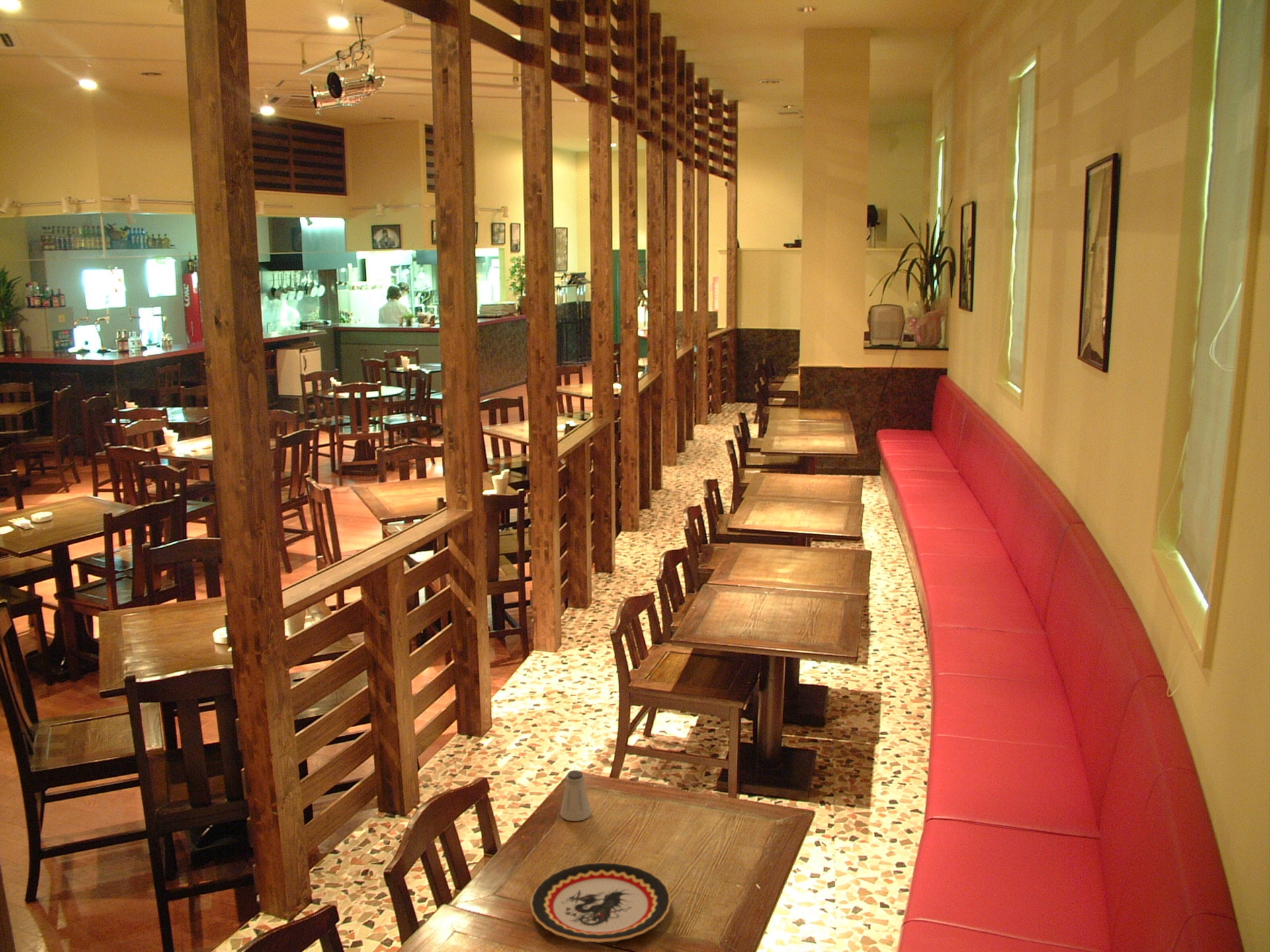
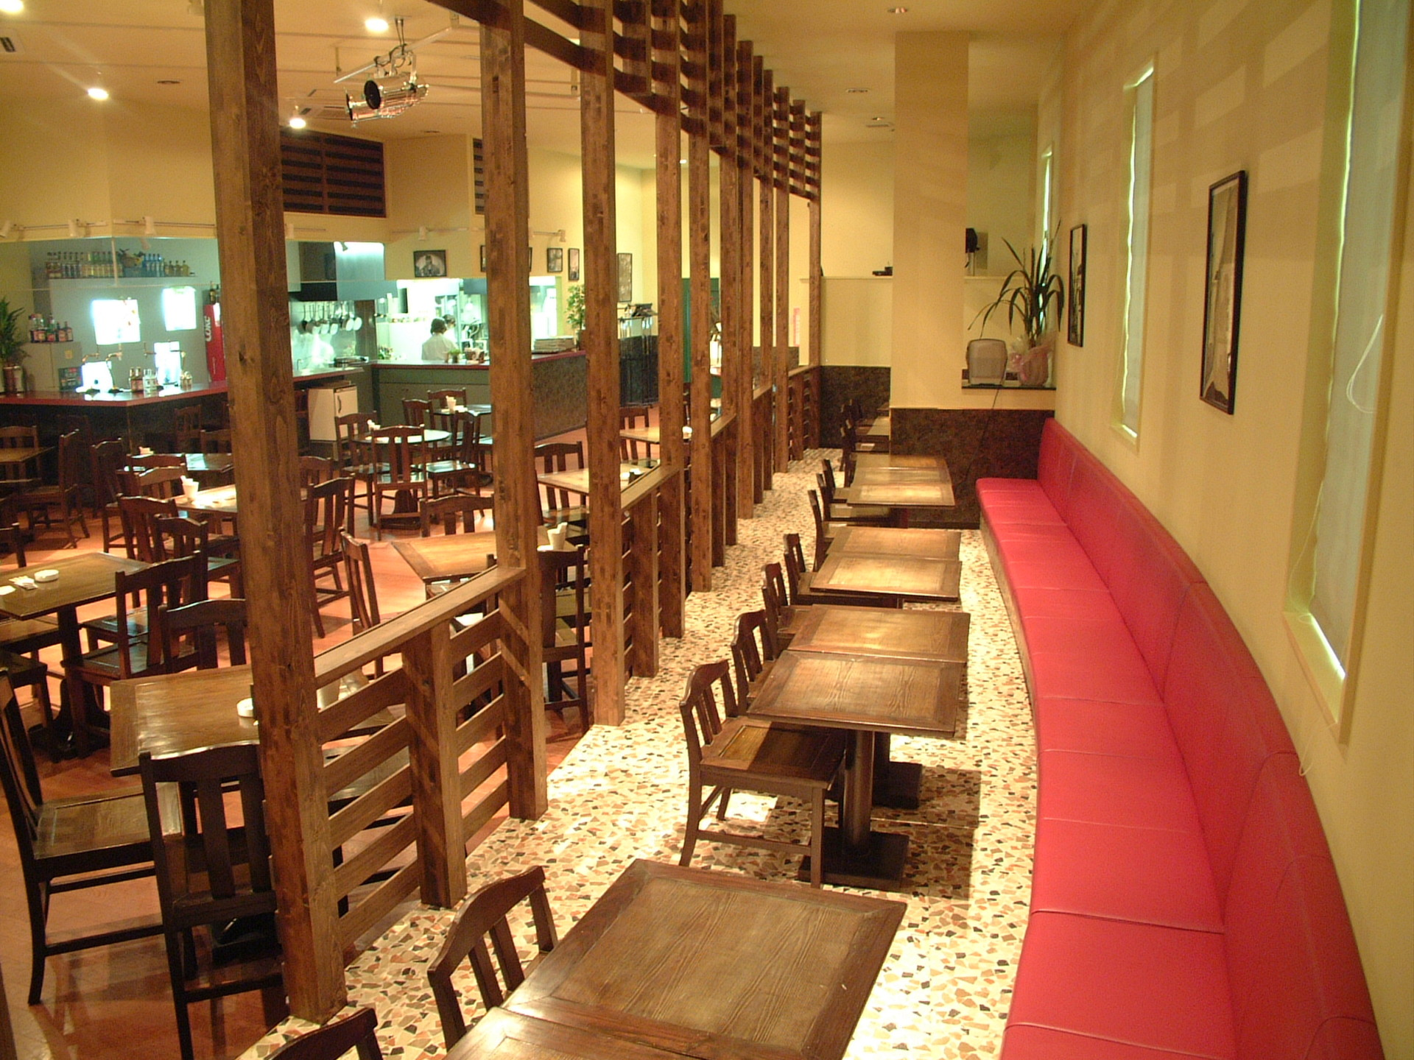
- plate (601, 904)
- saltshaker (575, 793)
